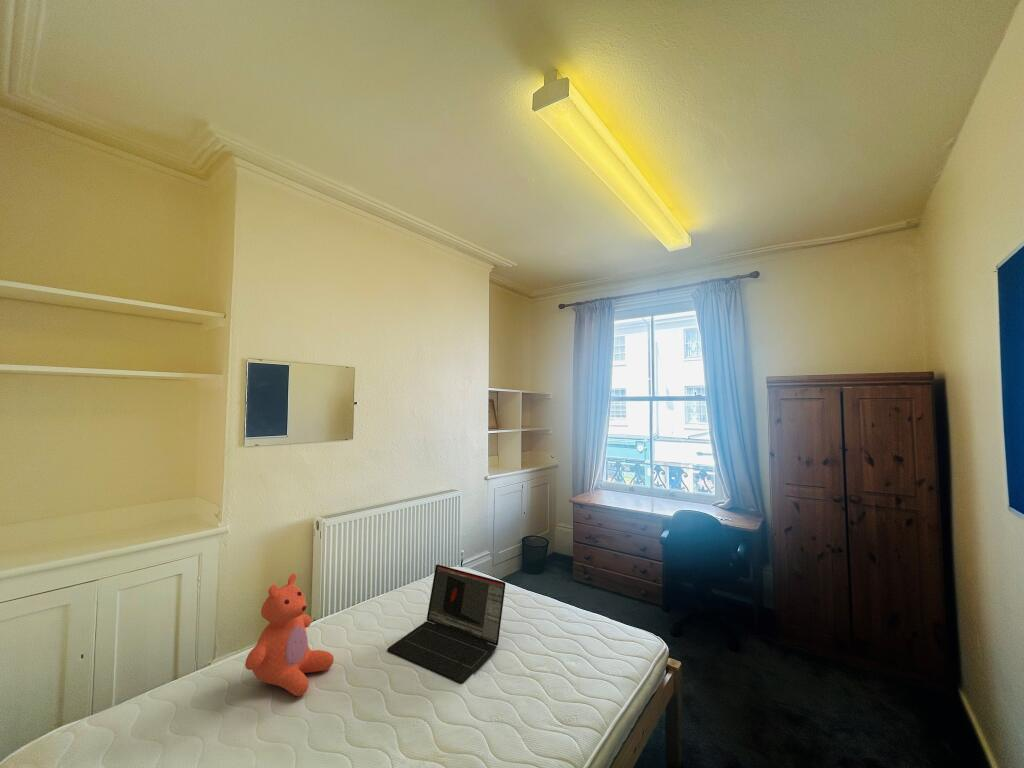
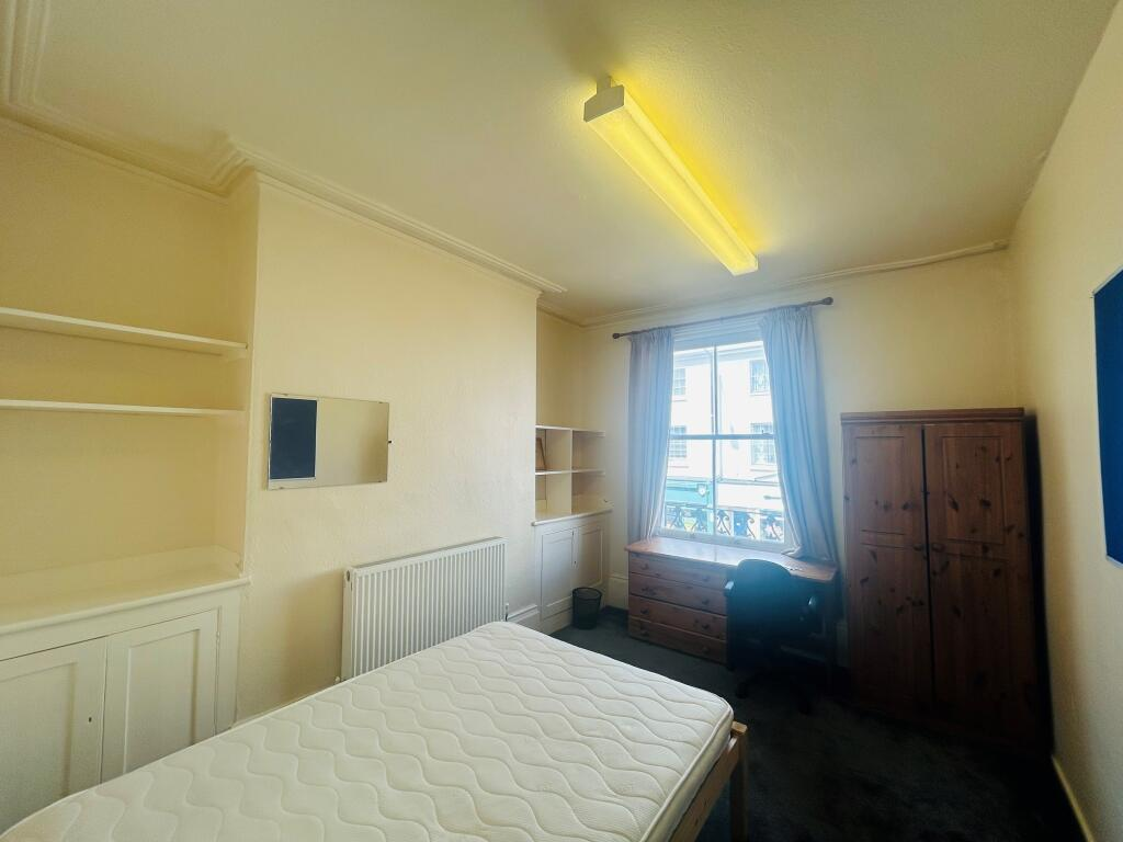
- teddy bear (294, 628)
- laptop (447, 616)
